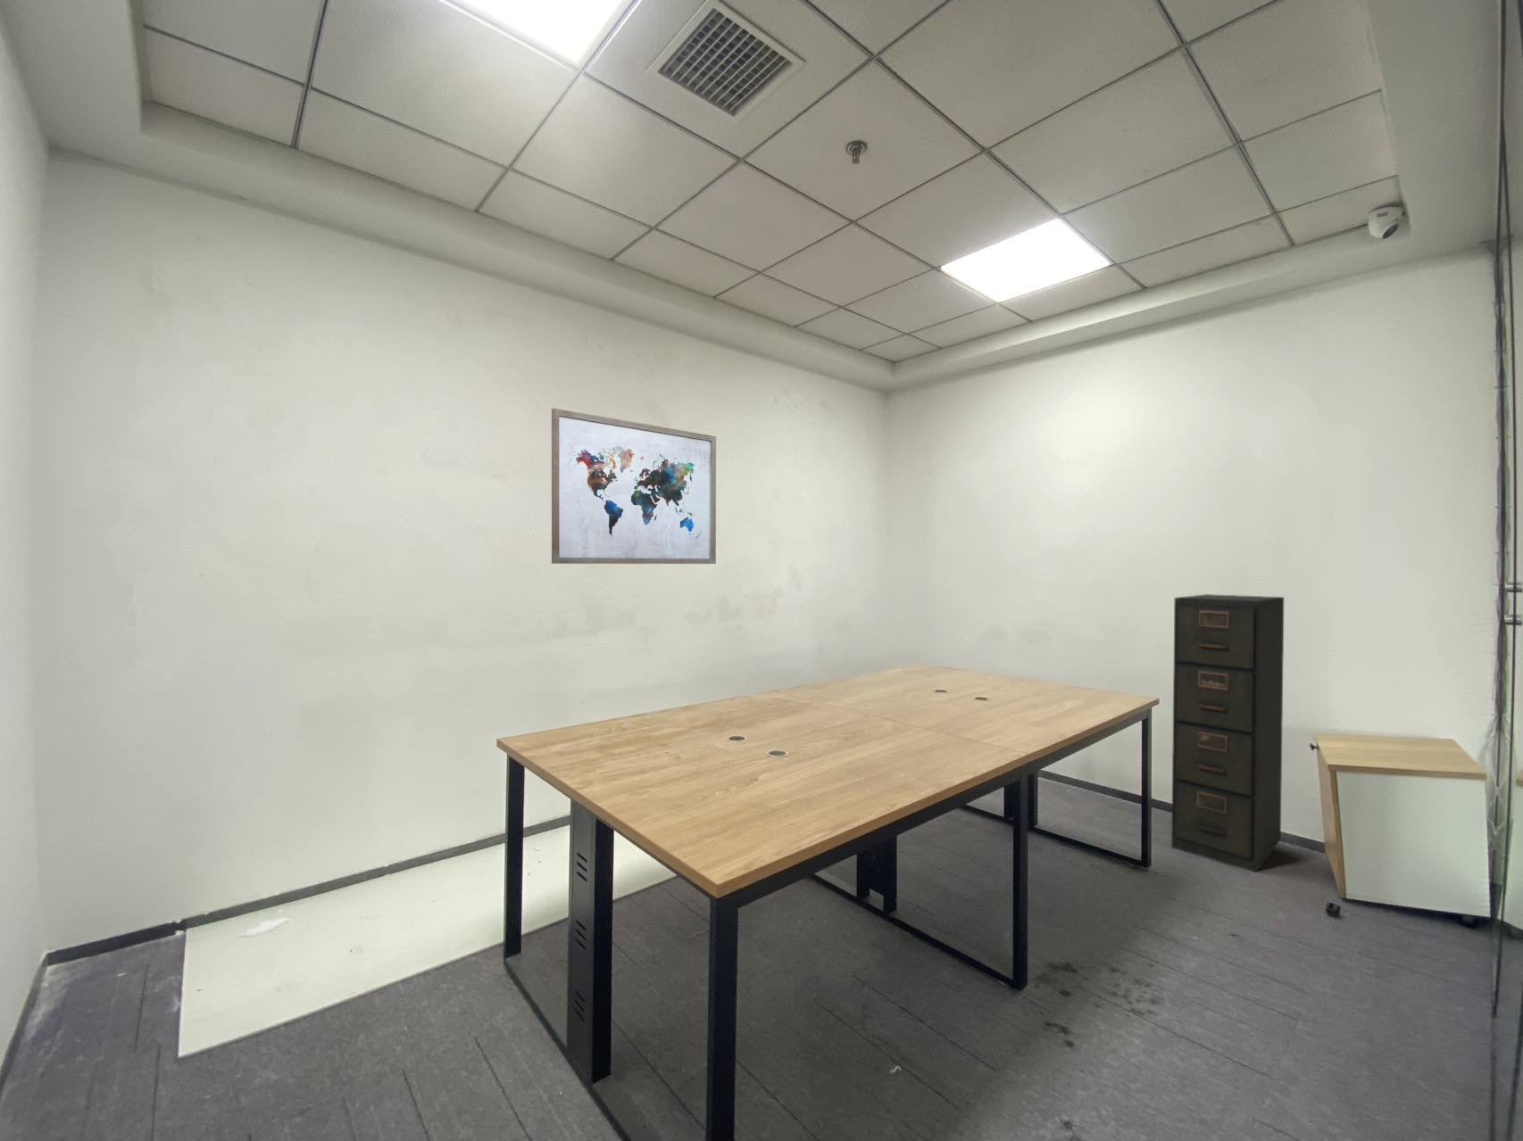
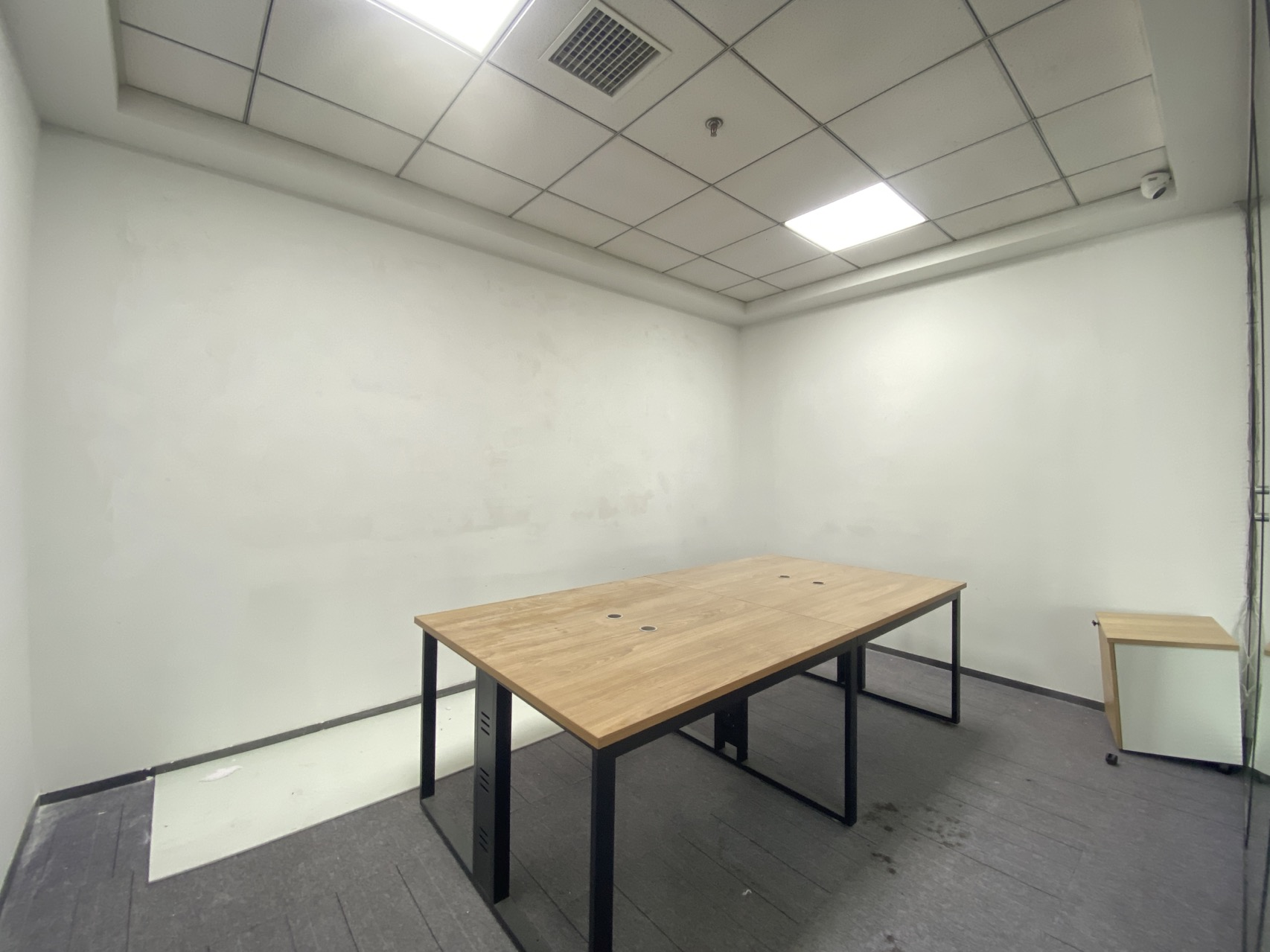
- filing cabinet (1227, 720)
- wall art (642, 494)
